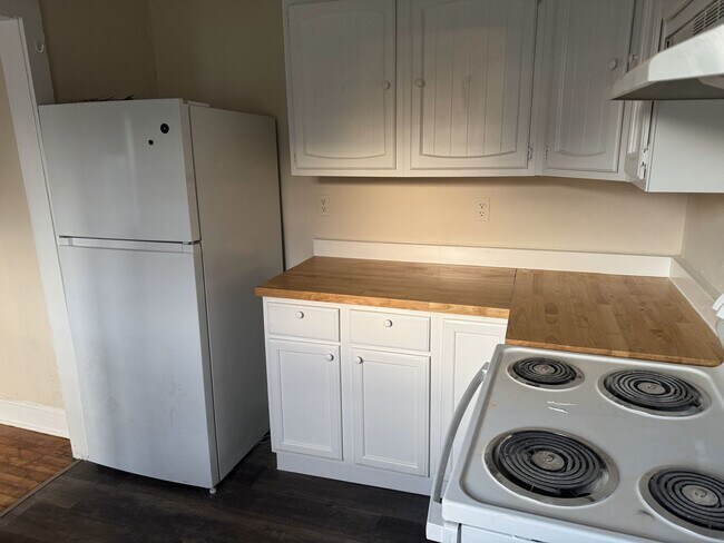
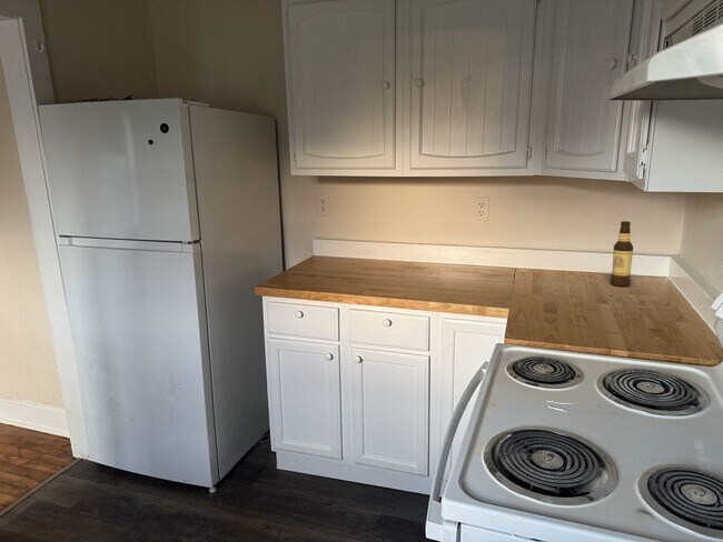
+ bottle (623, 253)
